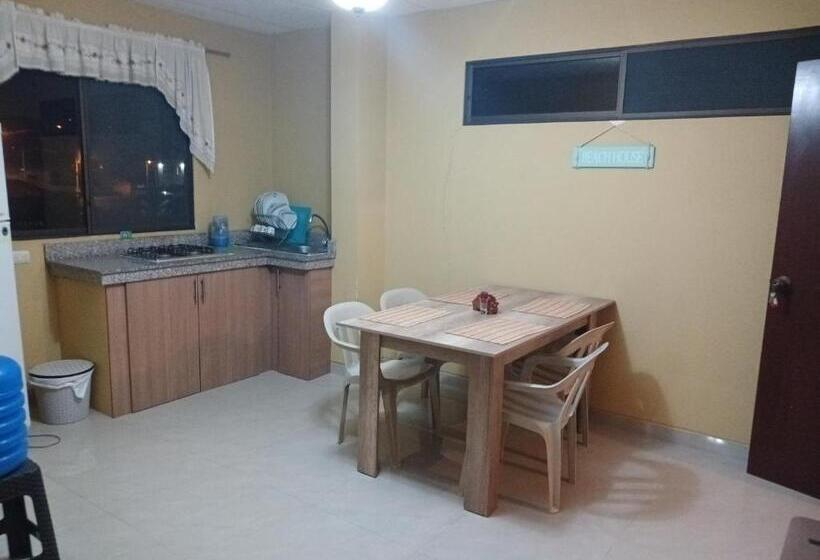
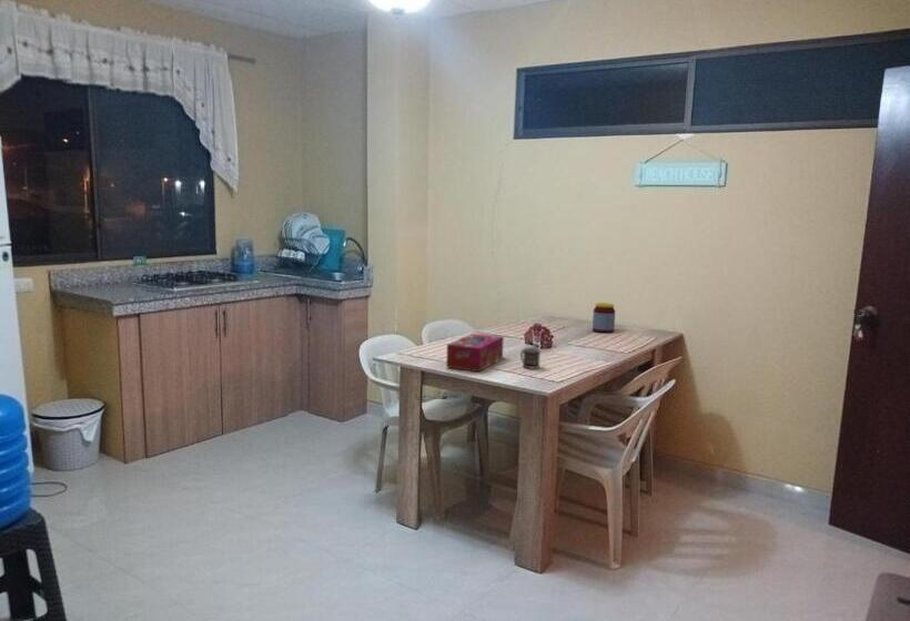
+ jar (604, 317)
+ cup (528, 357)
+ tissue box (475, 350)
